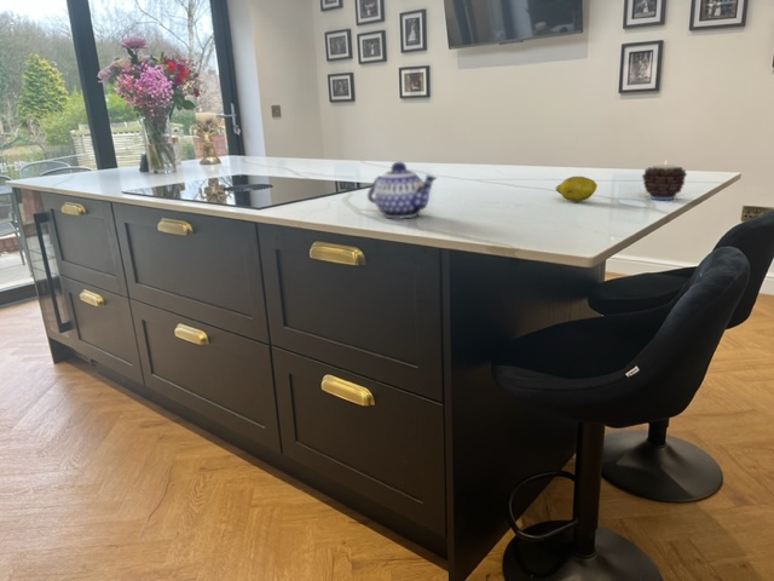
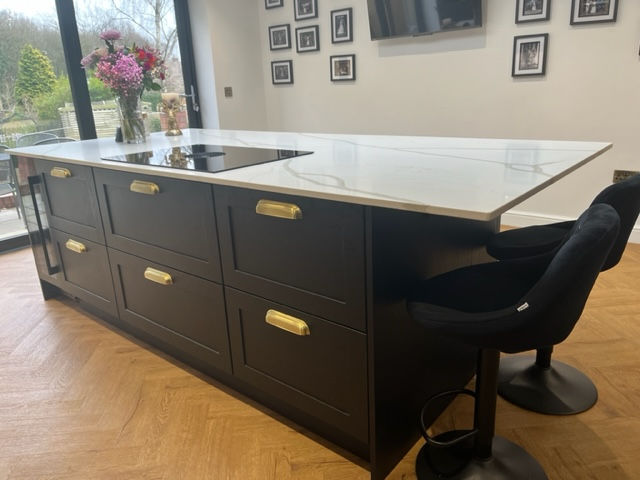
- teapot (400, 189)
- fruit (574, 189)
- candle (664, 178)
